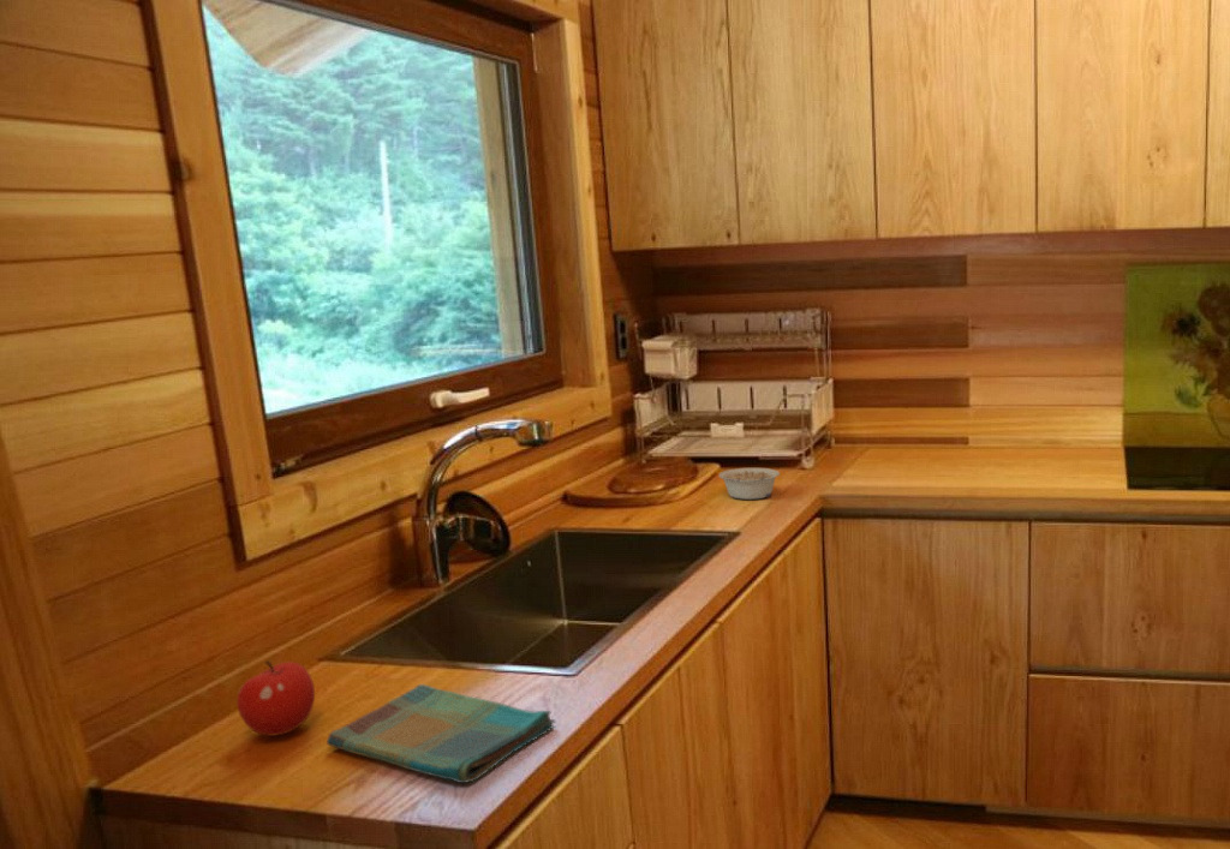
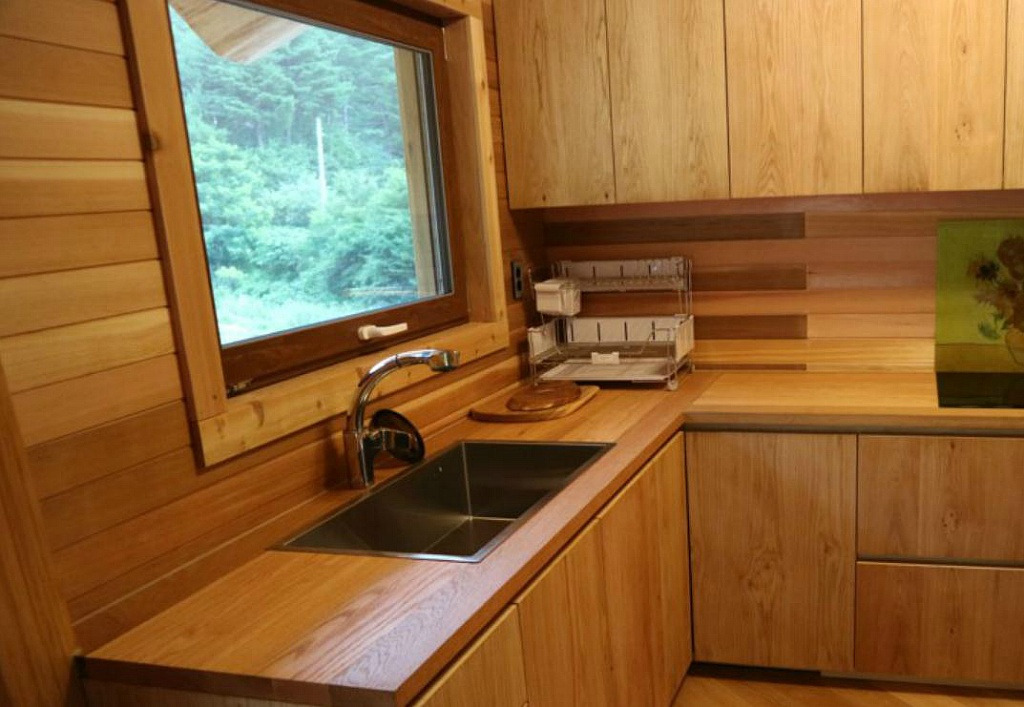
- fruit (275, 694)
- dish towel (440, 728)
- legume (751, 482)
